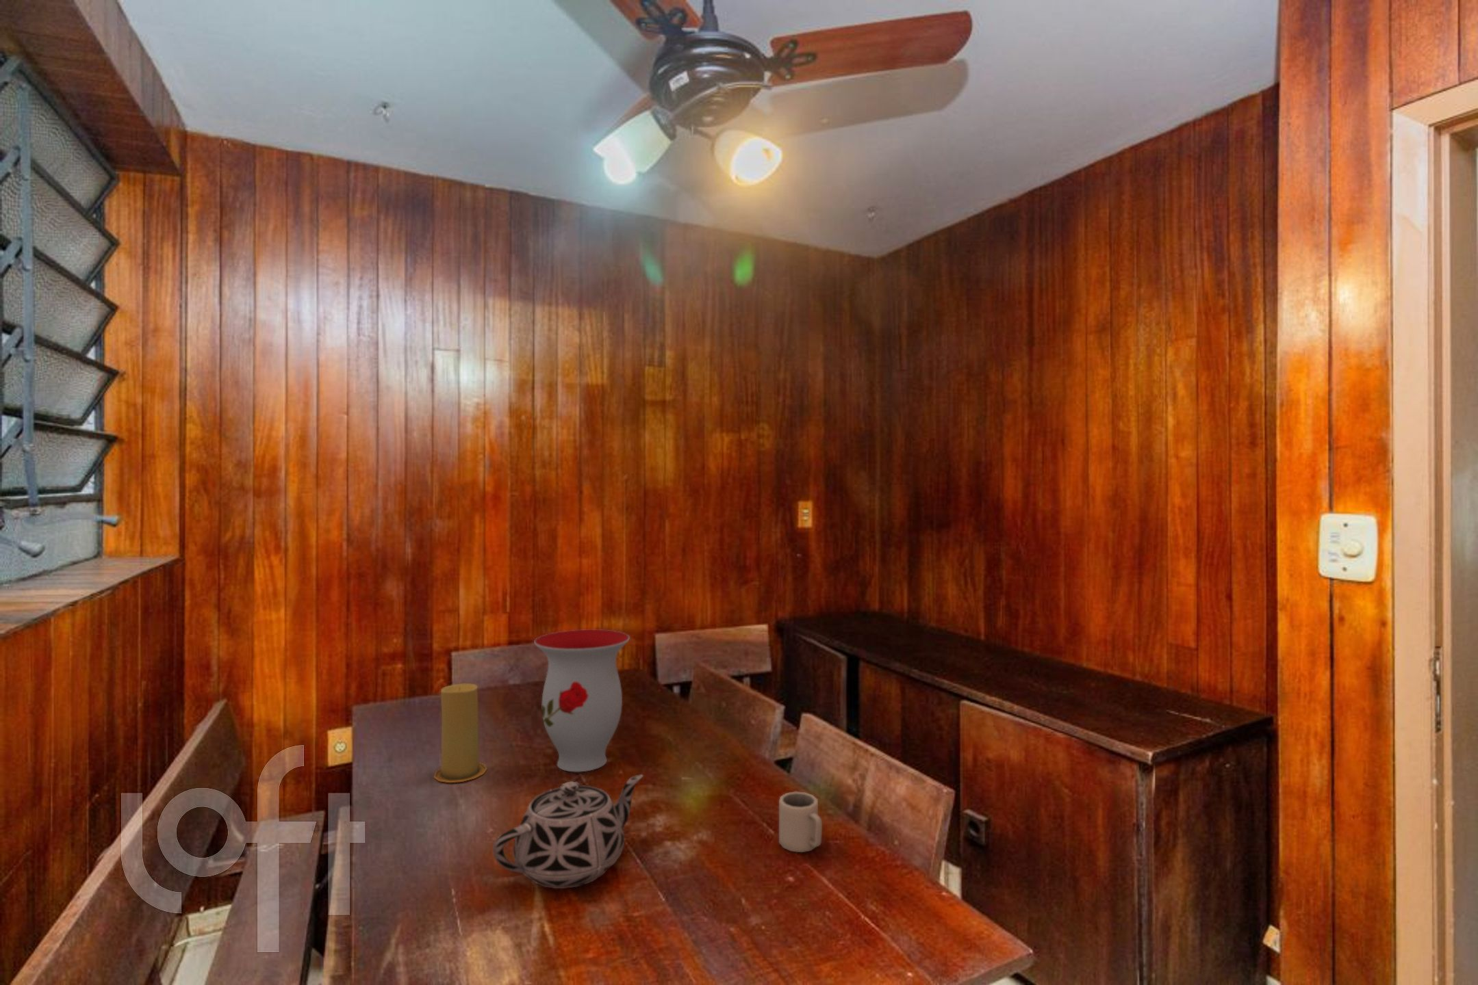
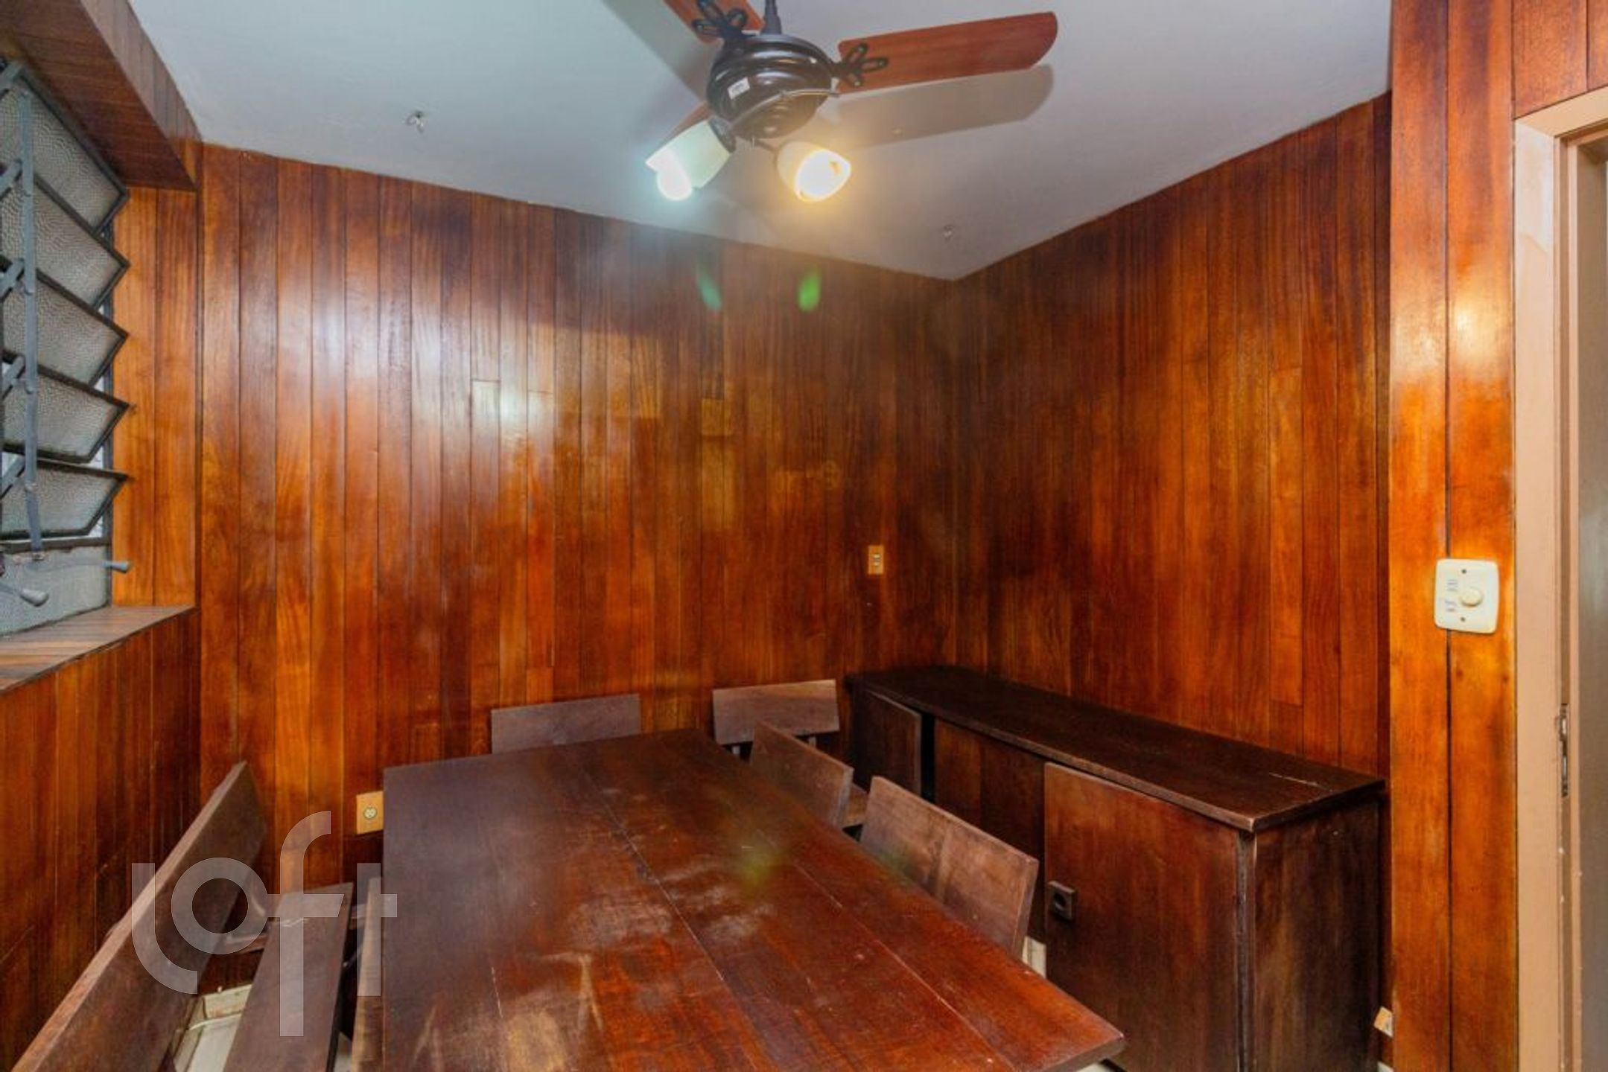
- candle (460, 729)
- vase (582, 700)
- cup (803, 823)
- teapot (574, 824)
